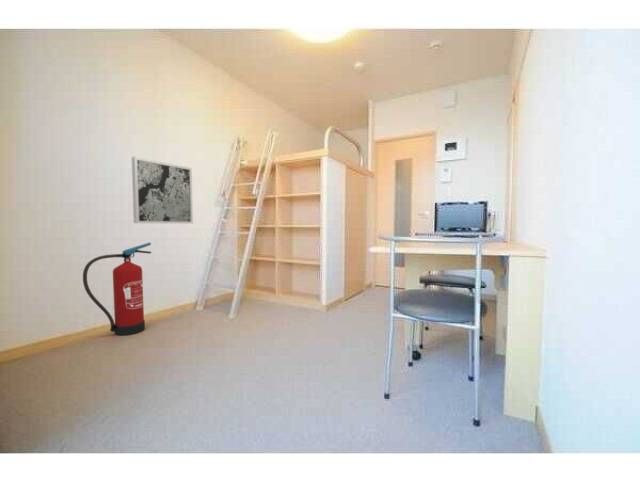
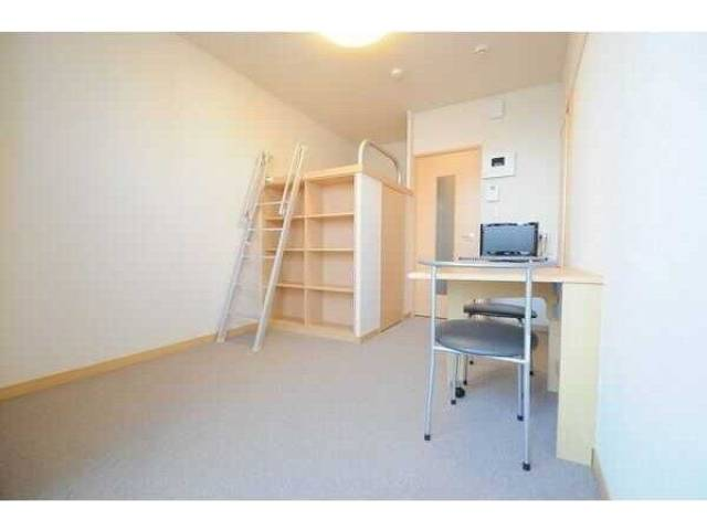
- wall art (165, 193)
- fire extinguisher (120, 288)
